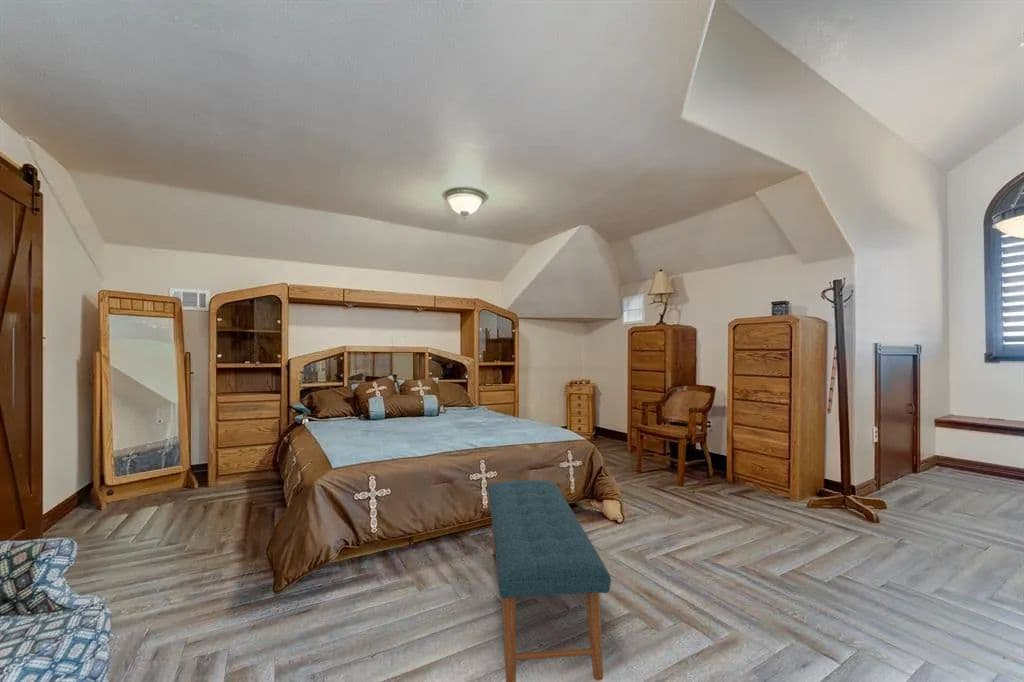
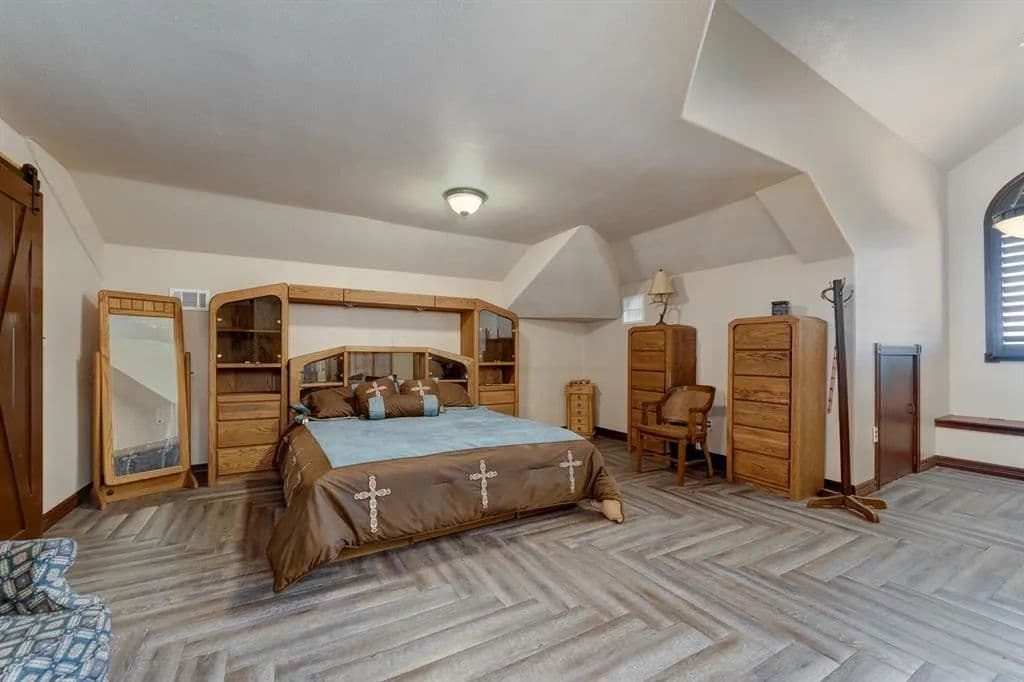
- bench (535, 556)
